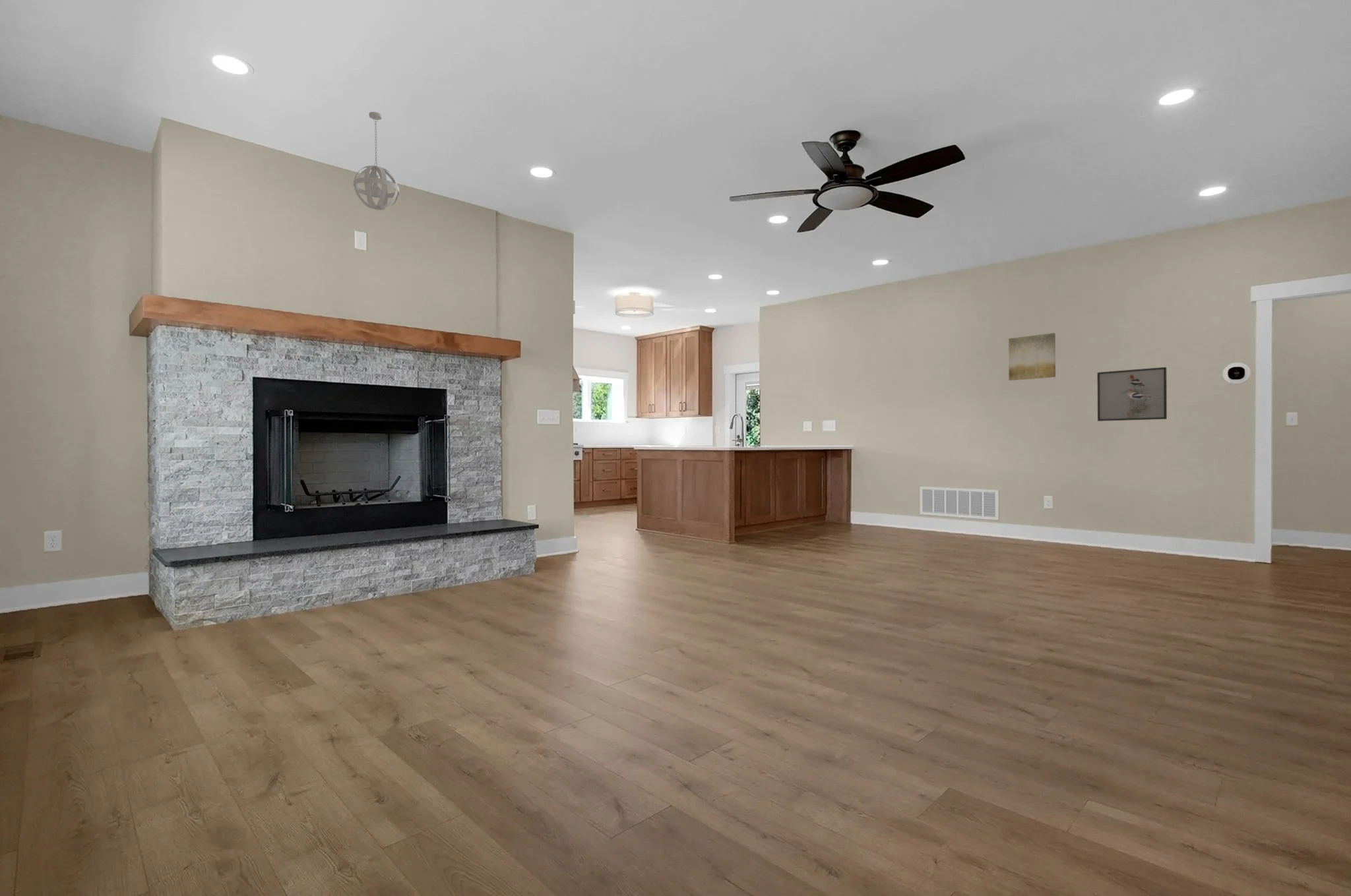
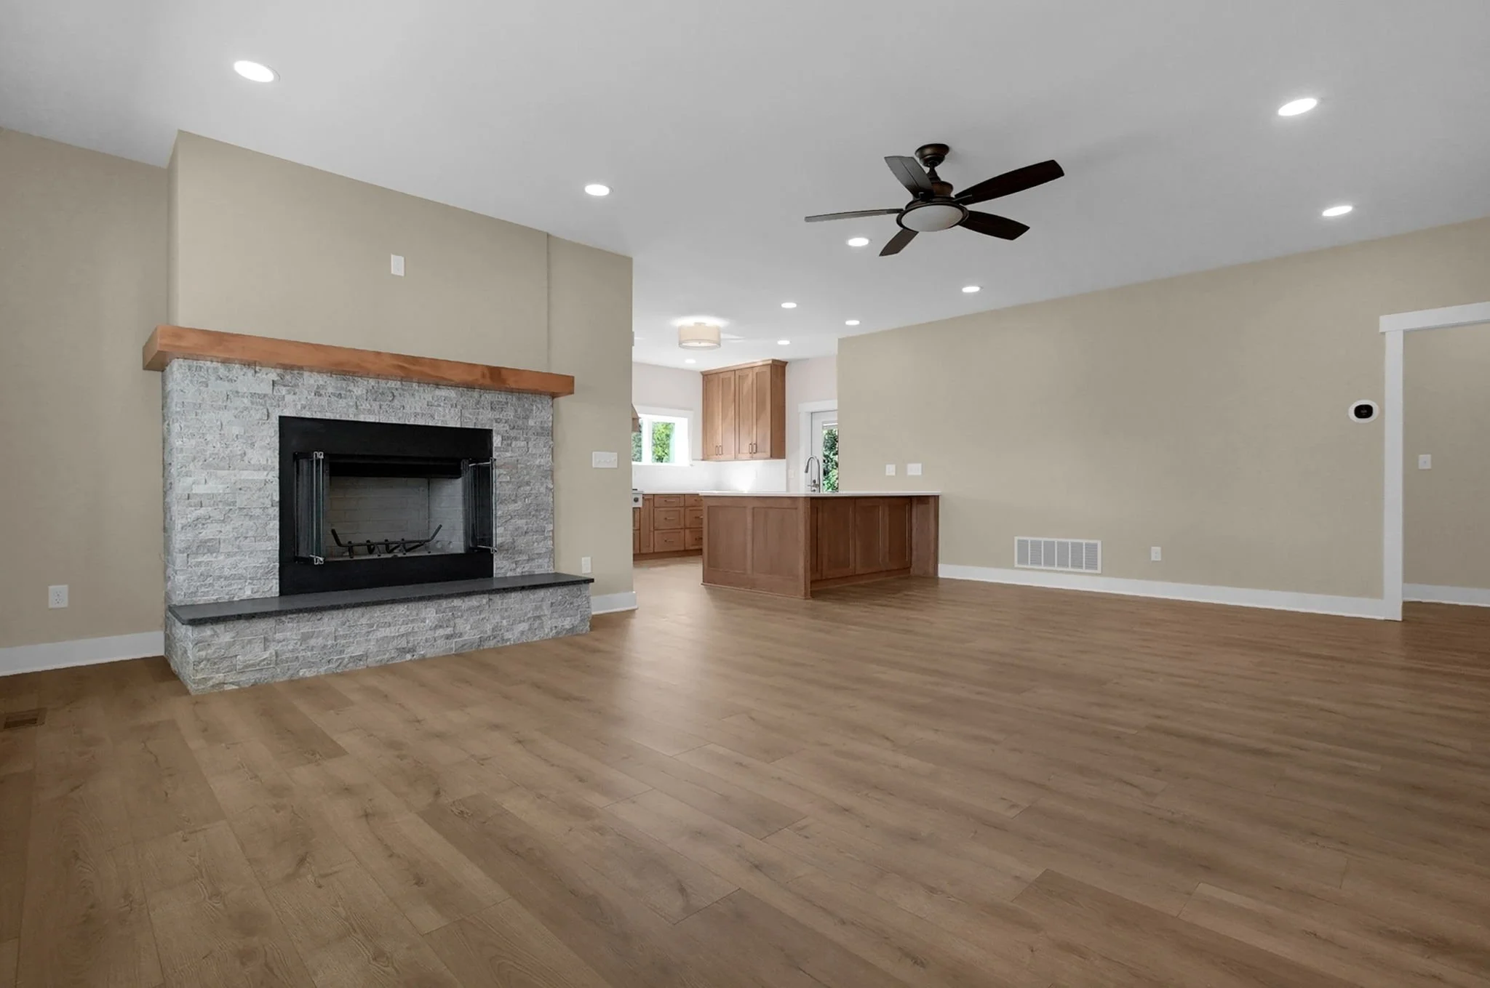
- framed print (1131, 395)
- pendant light (376, 162)
- wall art (1031, 357)
